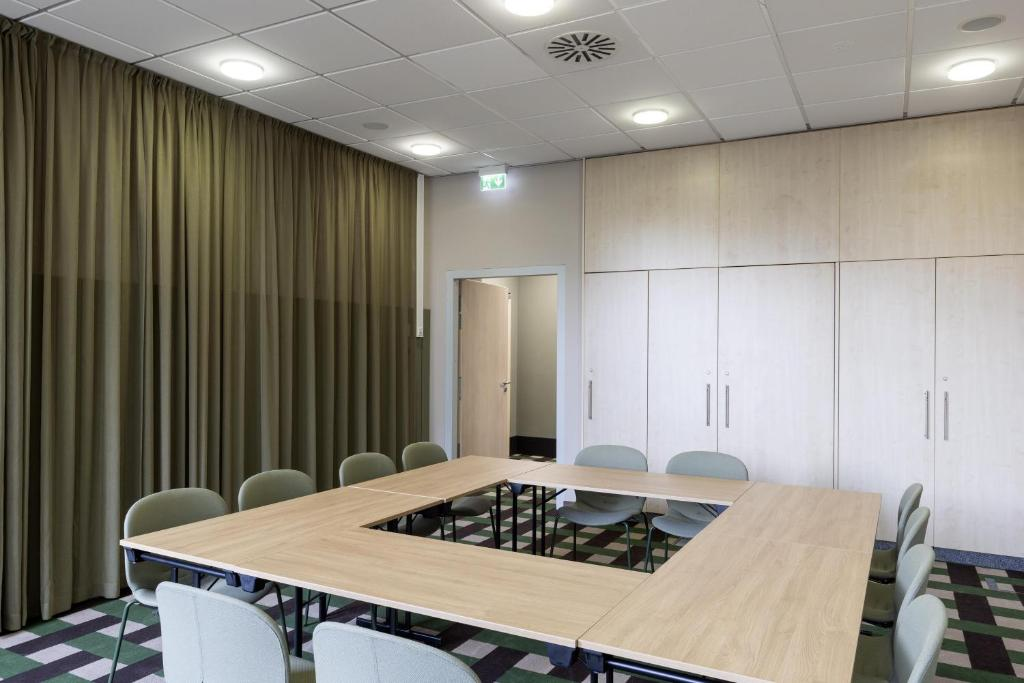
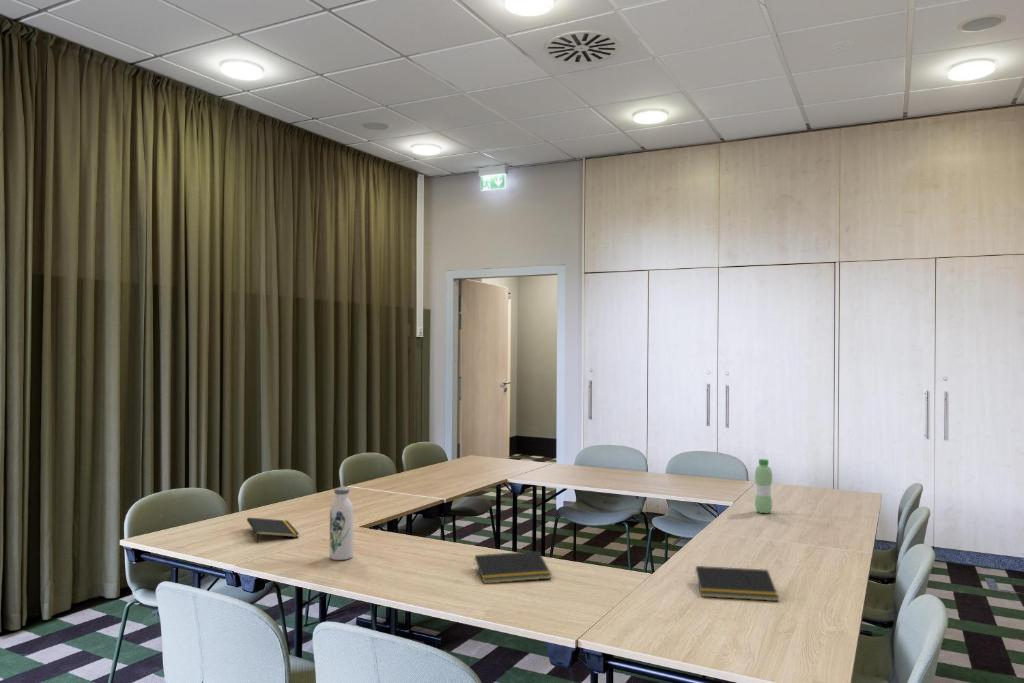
+ notepad (735, 582)
+ water bottle (763, 485)
+ notepad (512, 566)
+ water bottle (341, 522)
+ notepad (272, 527)
